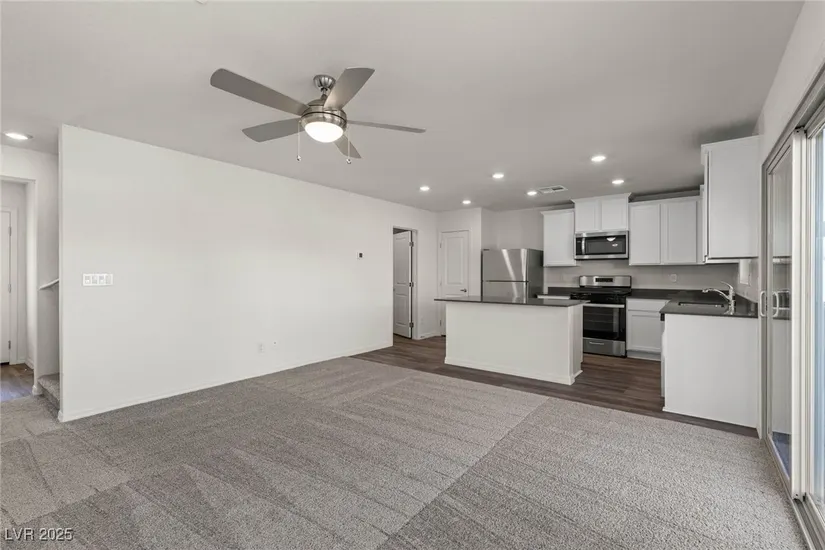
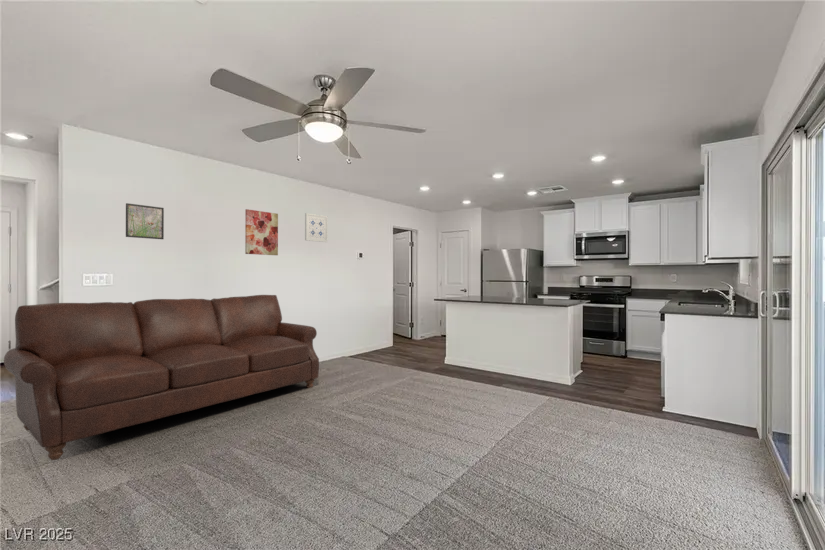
+ wall art (316, 228)
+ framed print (145, 221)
+ sofa (191, 352)
+ wall art (262, 233)
